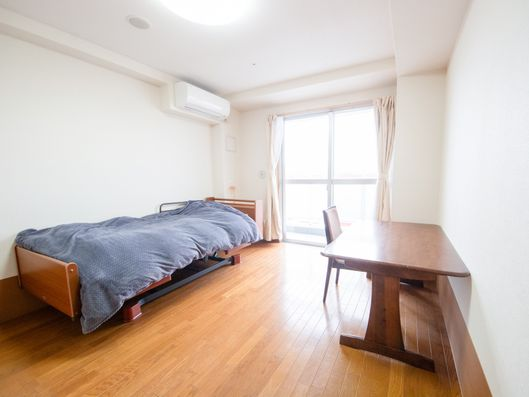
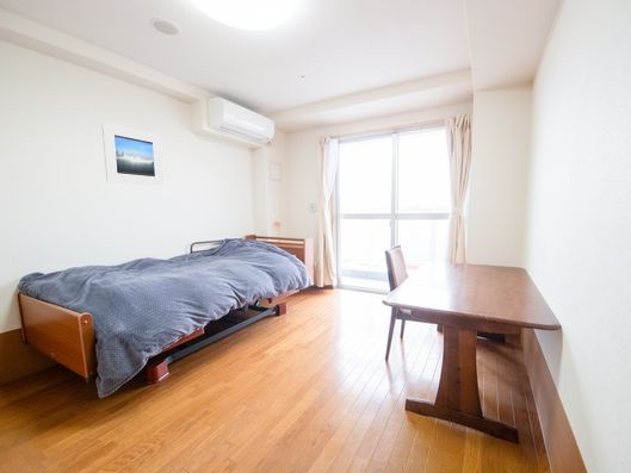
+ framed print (135, 156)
